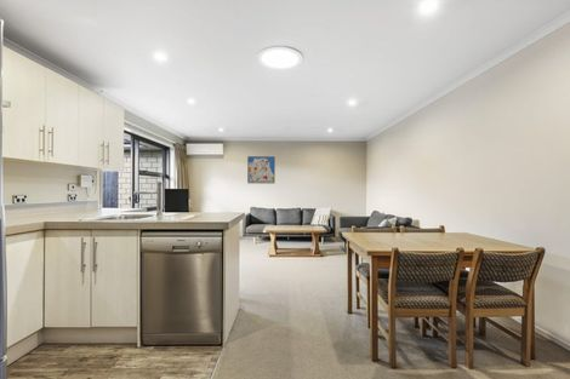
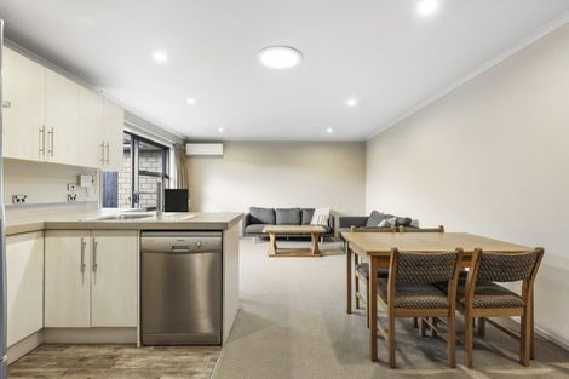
- wall art (261, 170)
